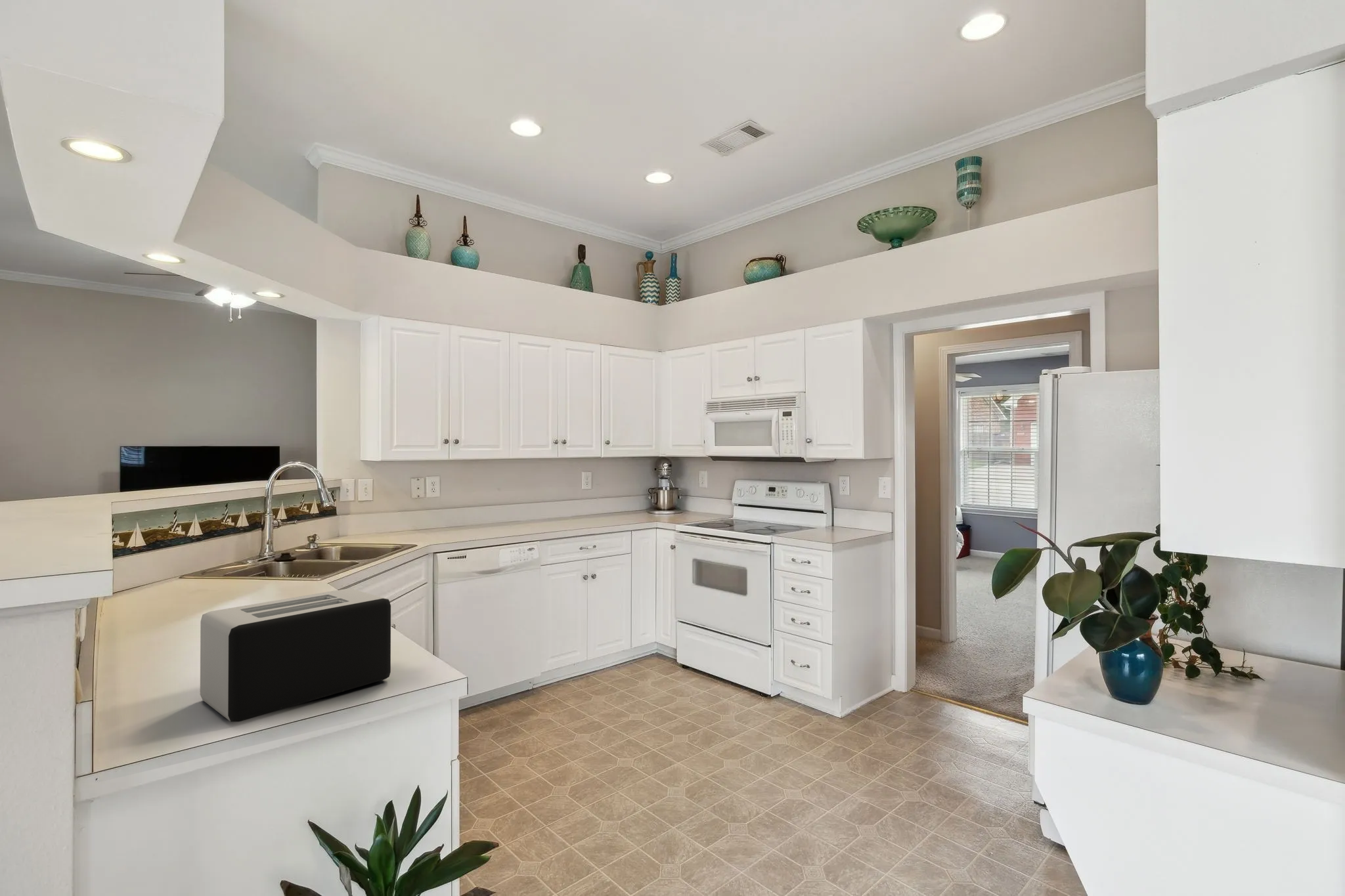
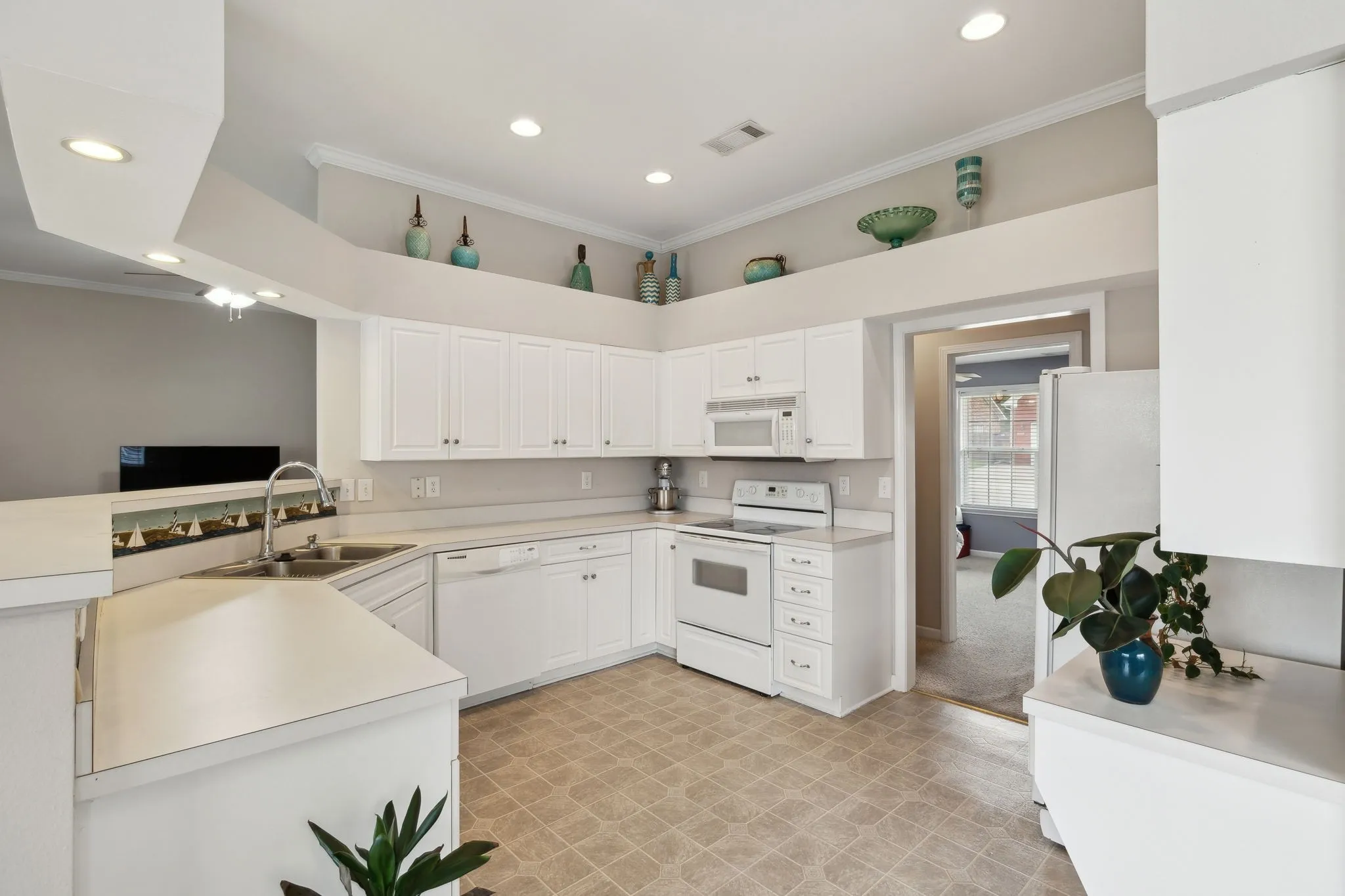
- toaster (299, 647)
